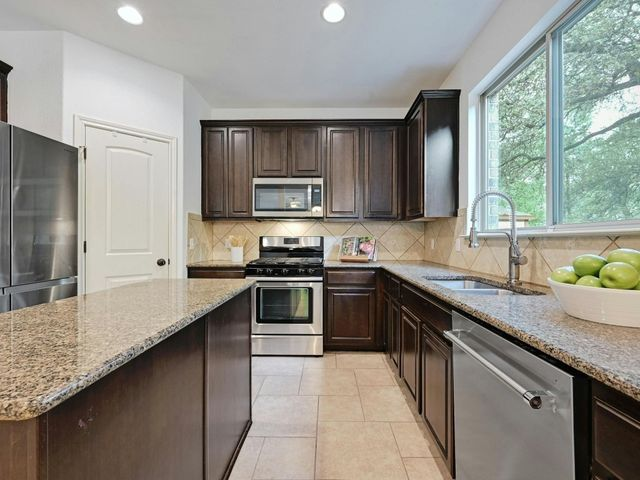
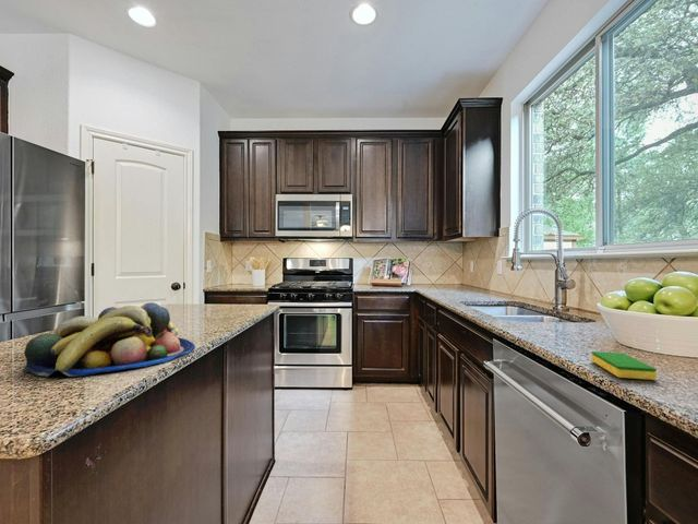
+ fruit bowl (120, 330)
+ dish sponge (621, 364)
